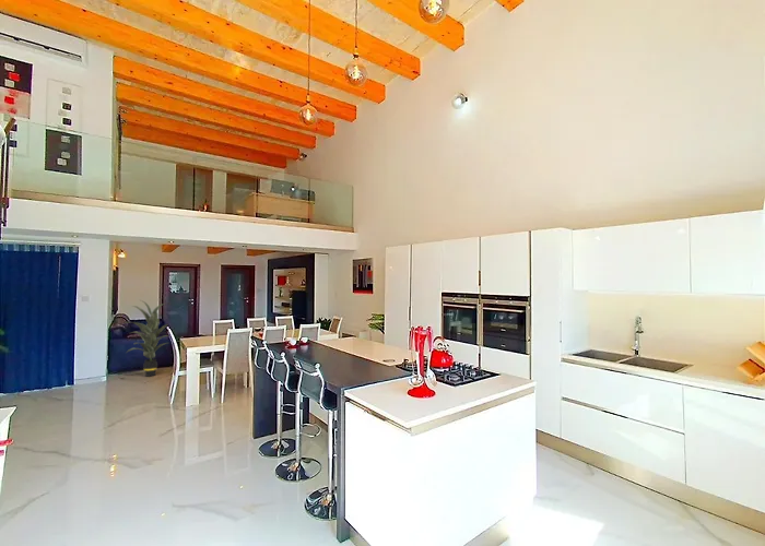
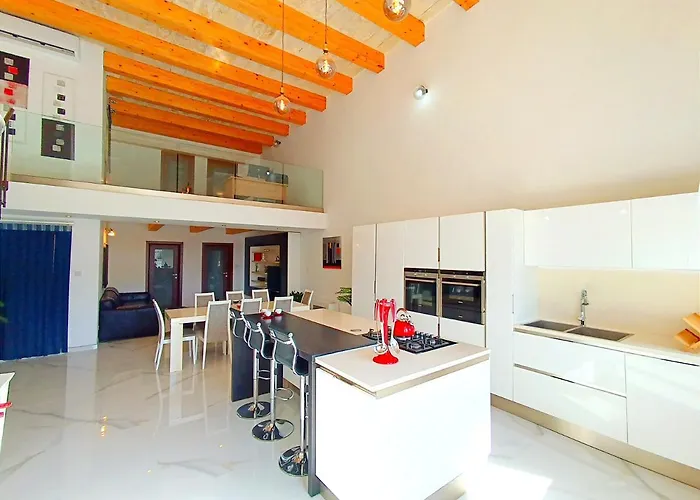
- indoor plant (148, 337)
